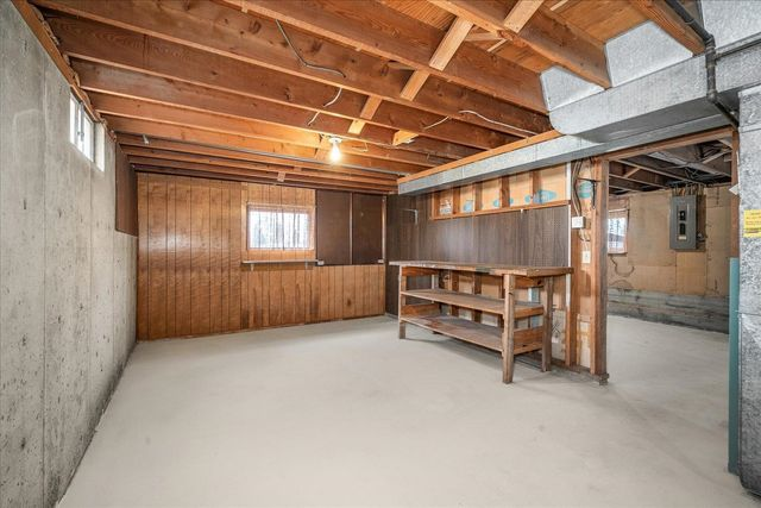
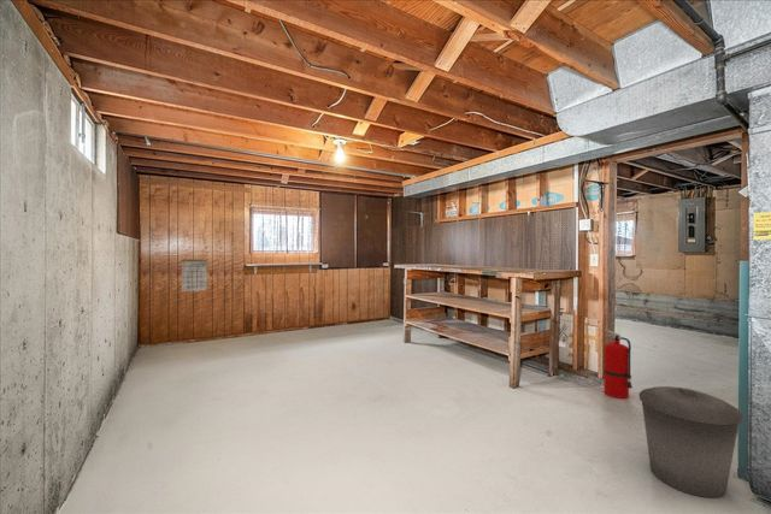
+ fire extinguisher (618, 364)
+ calendar (194, 271)
+ trash can (687, 433)
